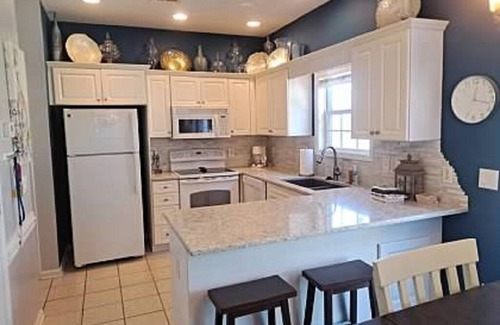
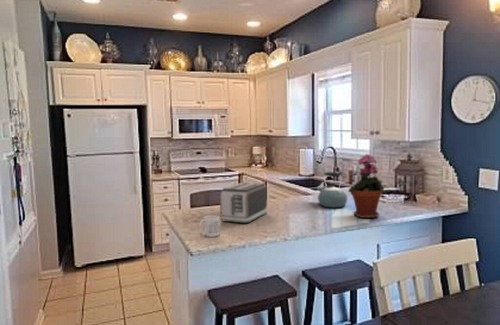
+ mug (209, 226)
+ toaster (244, 201)
+ kettle (330, 188)
+ potted plant (367, 185)
